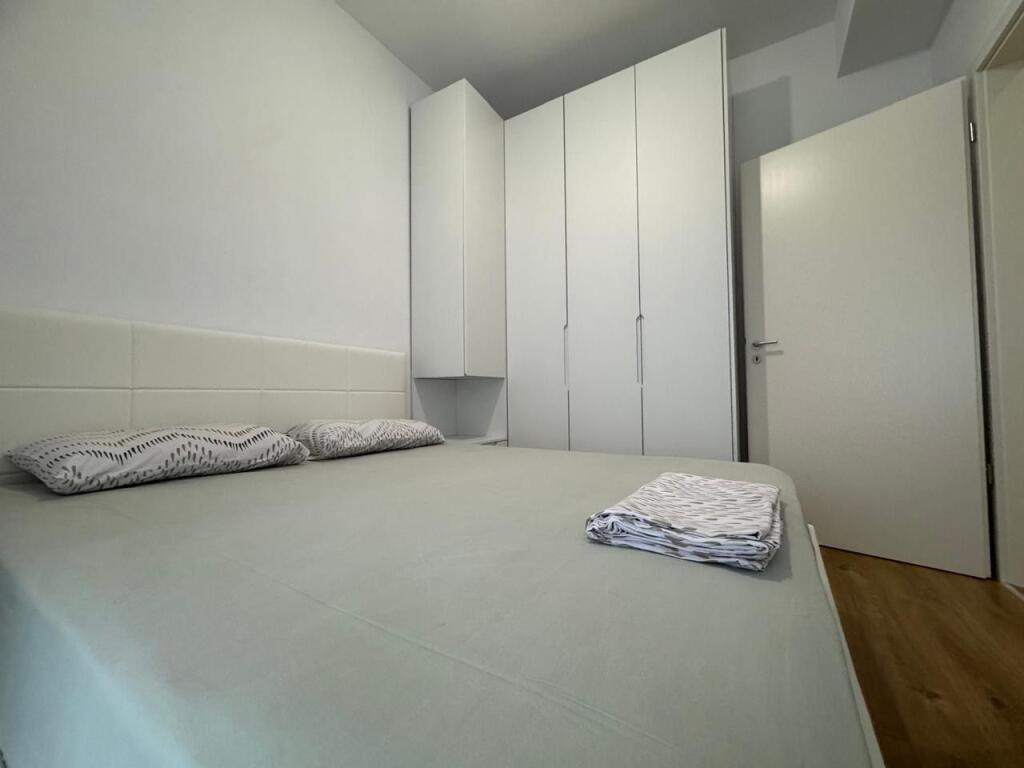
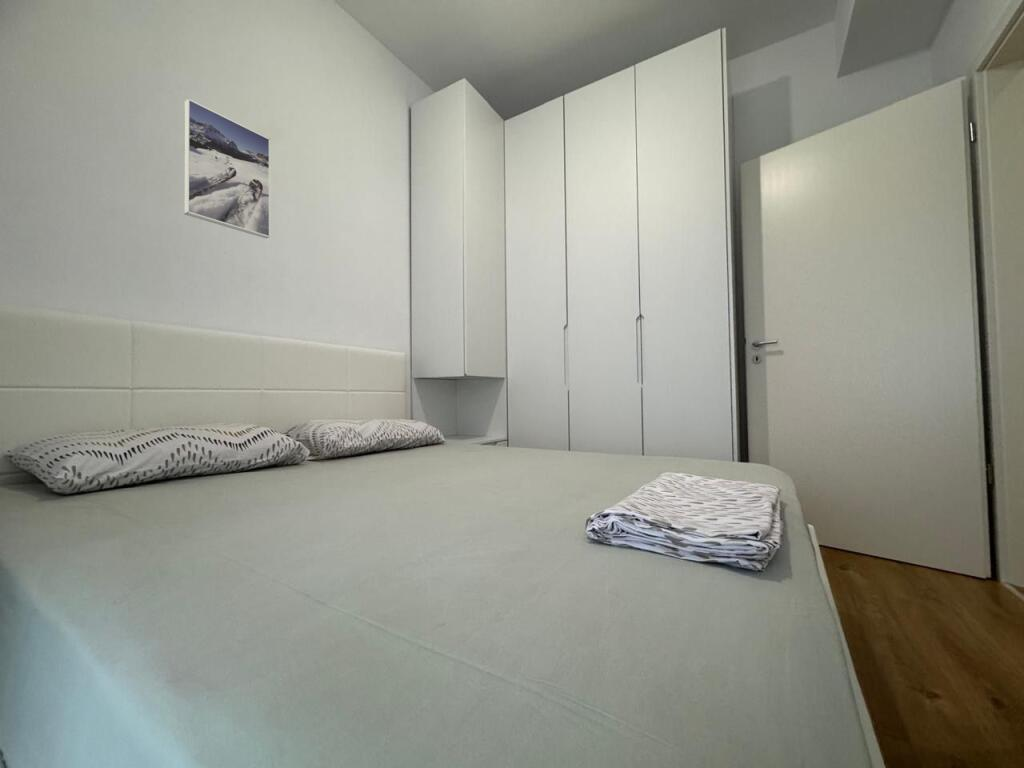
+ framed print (230, 173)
